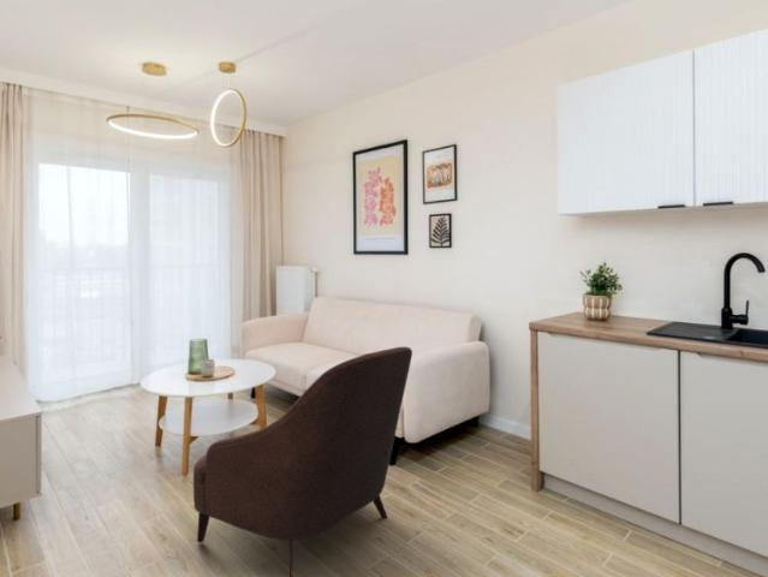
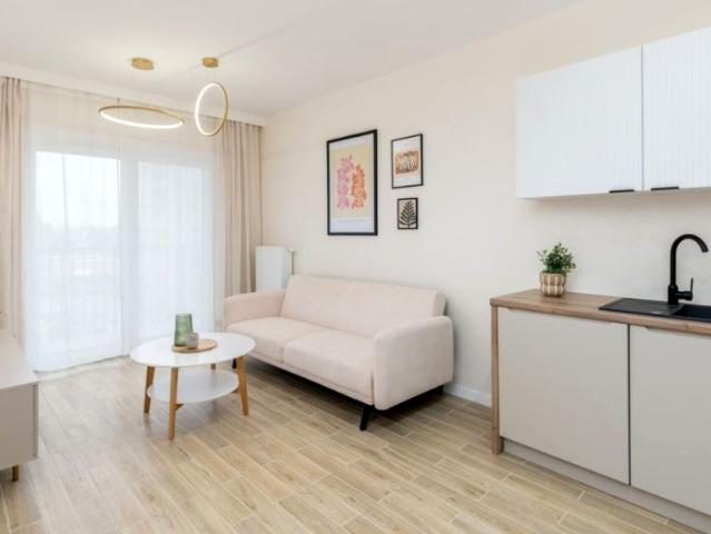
- armchair (311, 438)
